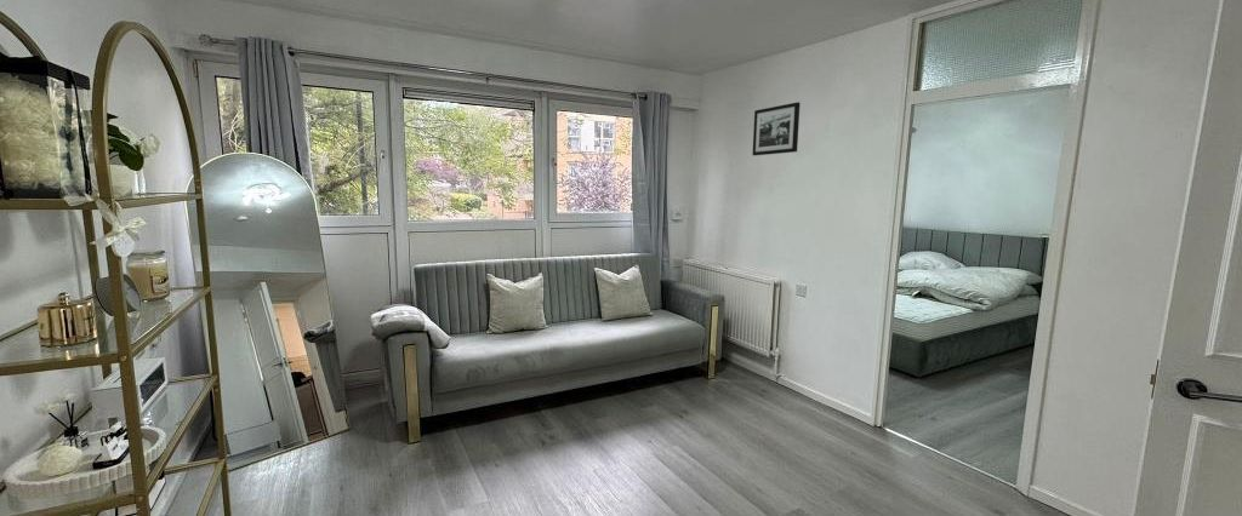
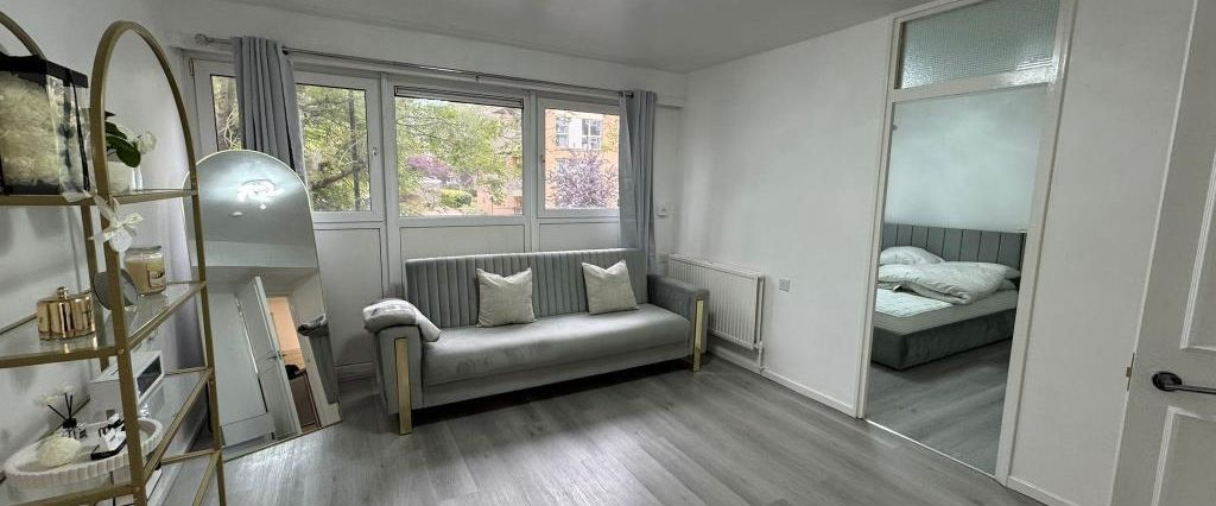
- picture frame (774, 130)
